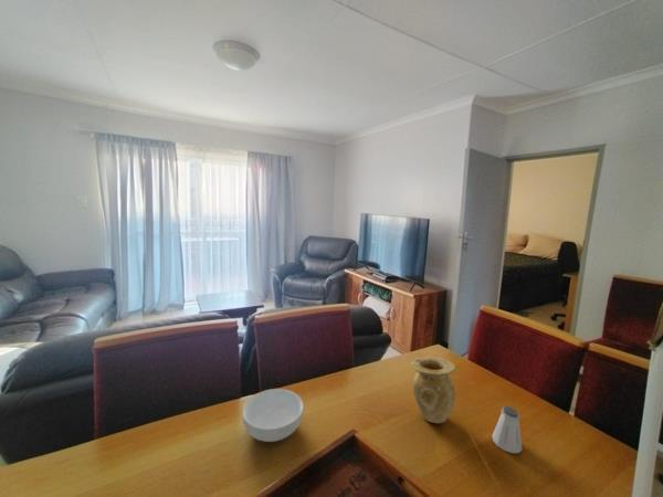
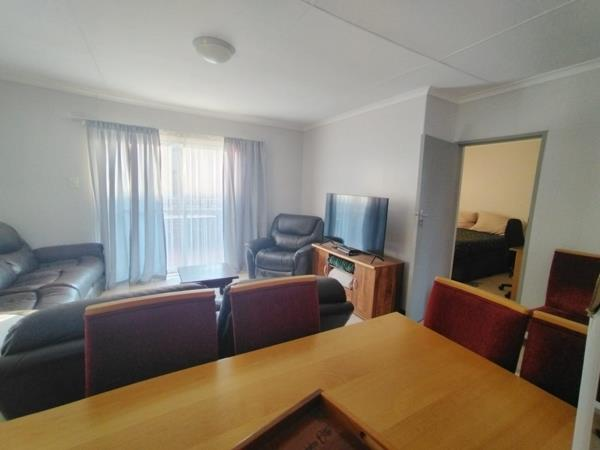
- saltshaker (508, 426)
- vase (431, 389)
- cereal bowl (273, 417)
